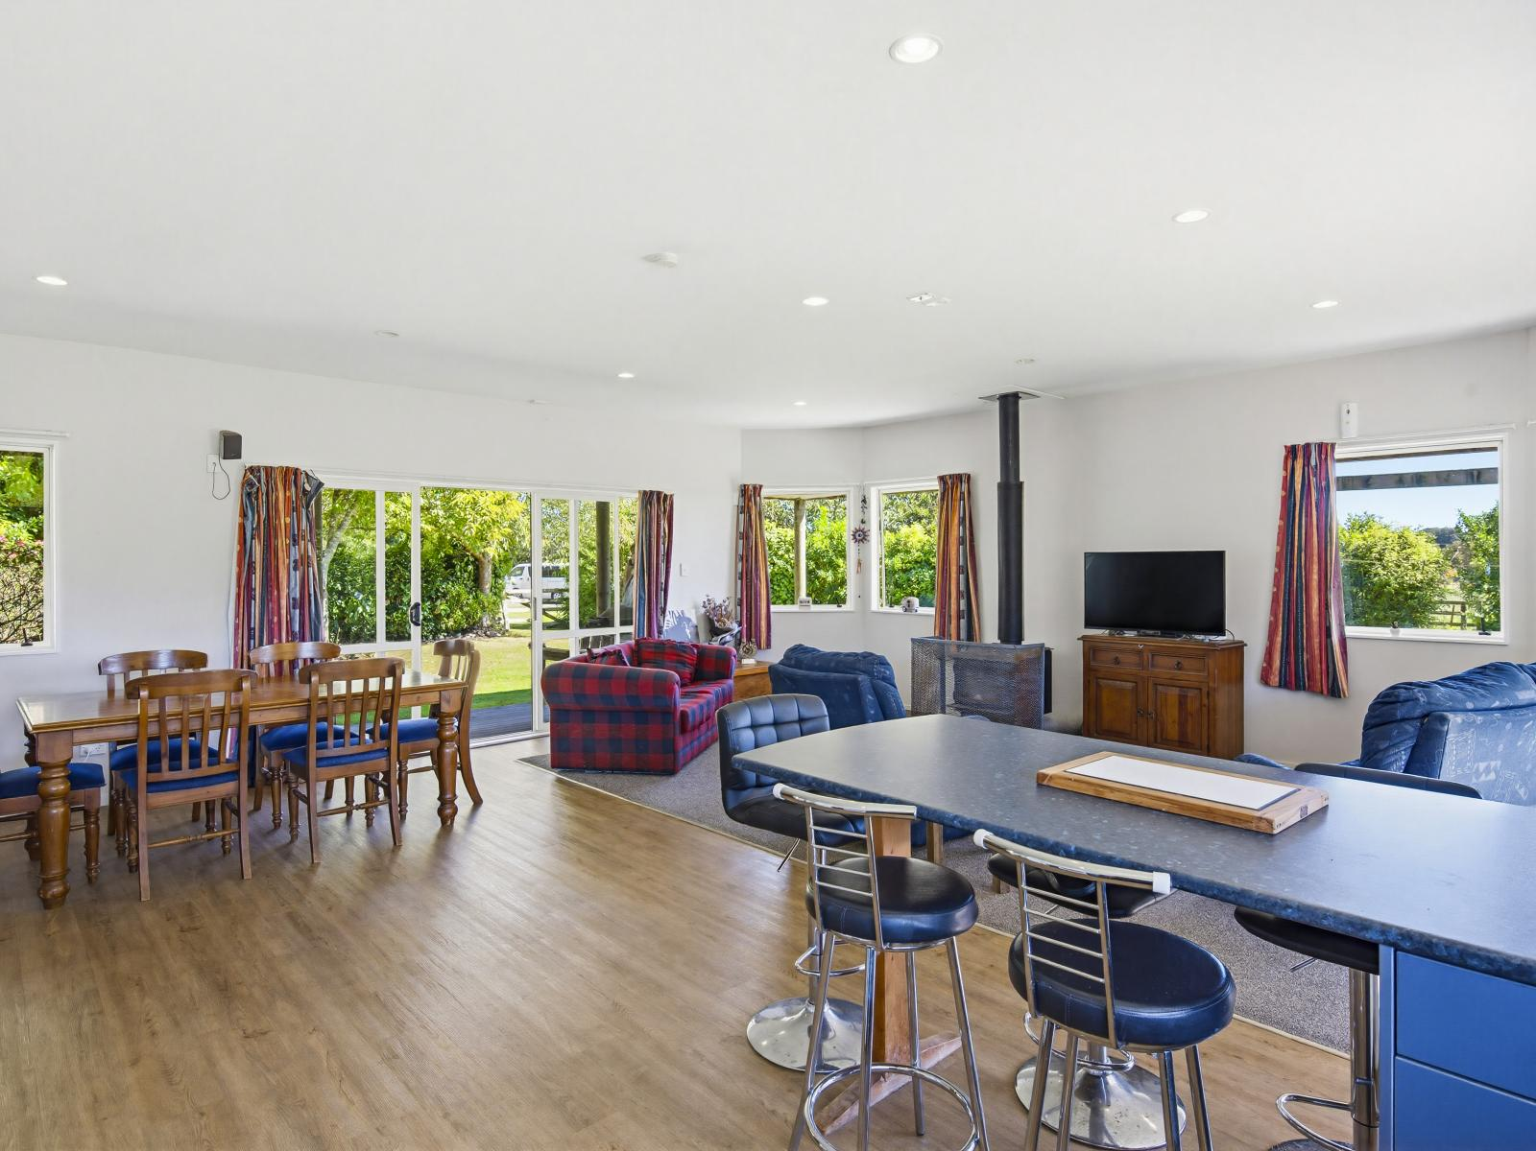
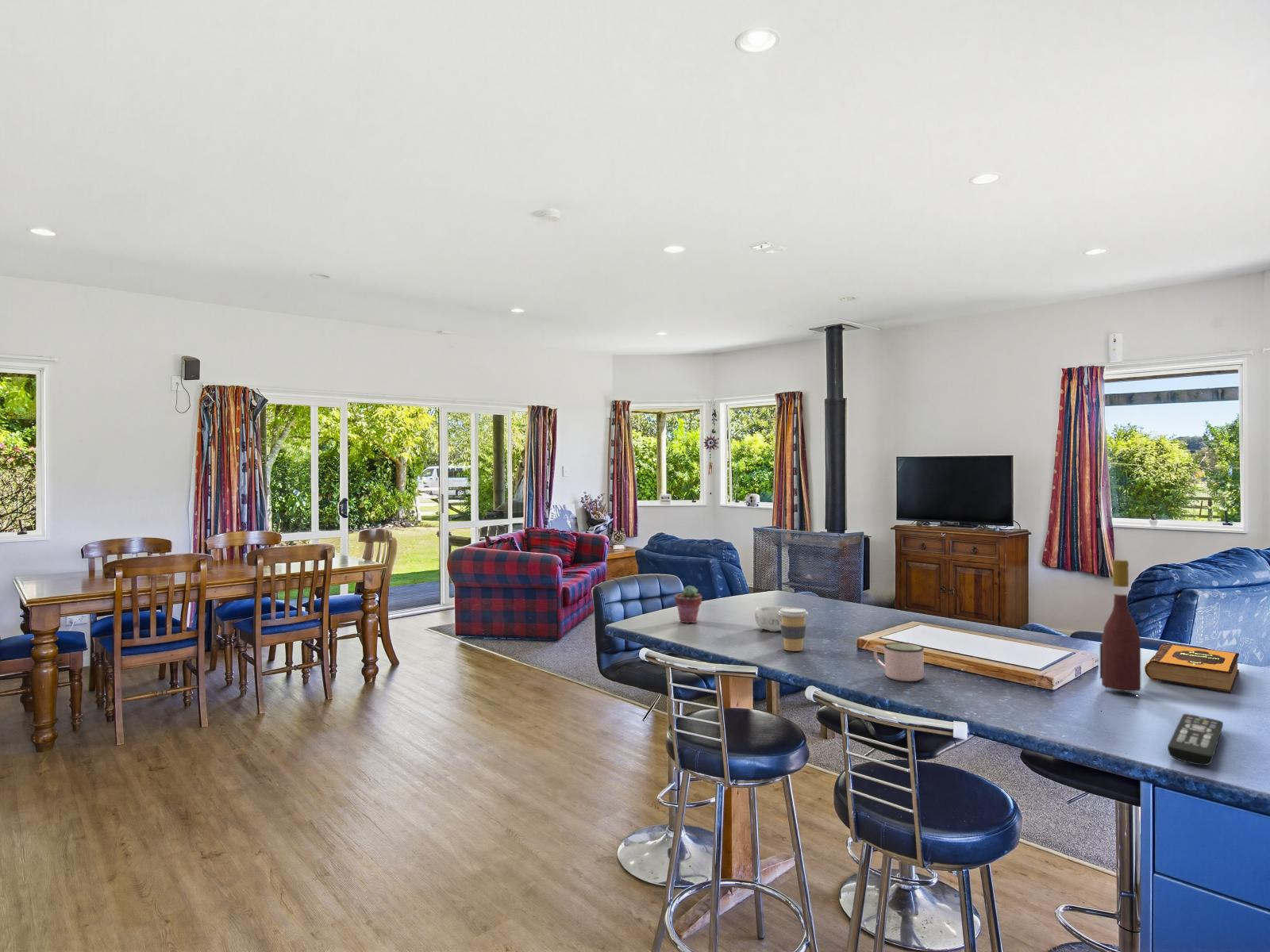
+ remote control (1196, 738)
+ wine bottle (1121, 625)
+ potted succulent (688, 603)
+ decorative bowl (777, 618)
+ mug (898, 660)
+ coffee cup (793, 629)
+ hardback book (1192, 665)
